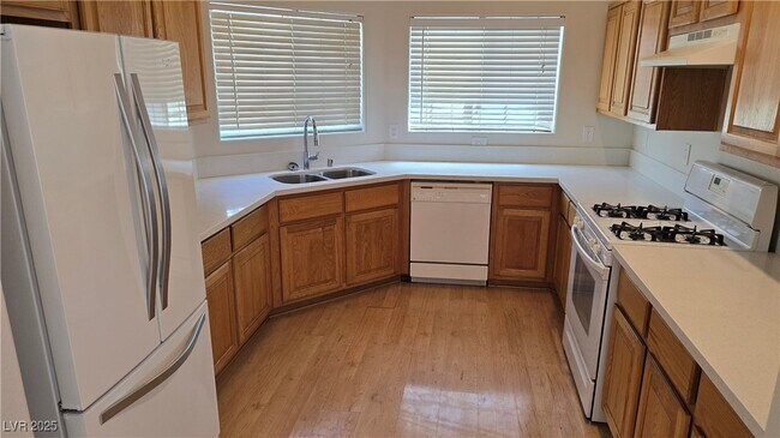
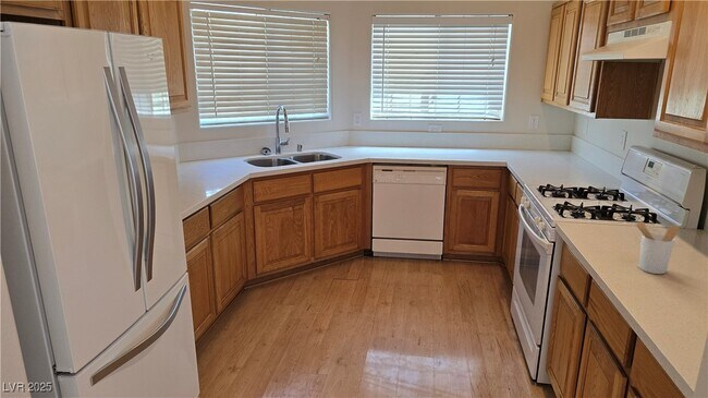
+ utensil holder (650, 245)
